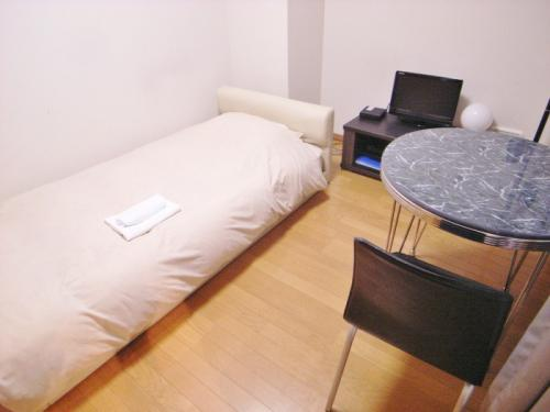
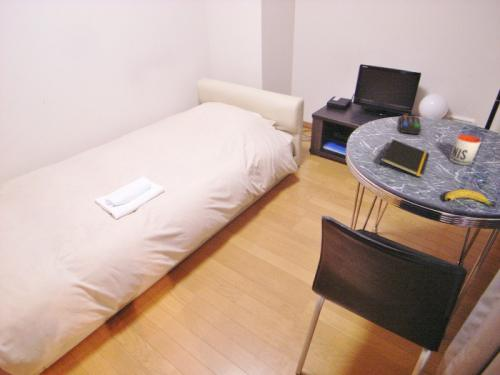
+ notepad (406, 156)
+ fruit (470, 198)
+ remote control (410, 123)
+ mug (463, 148)
